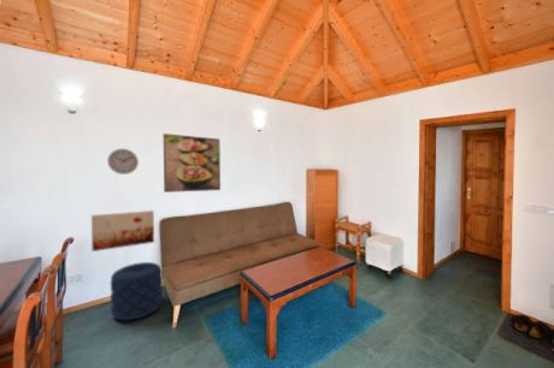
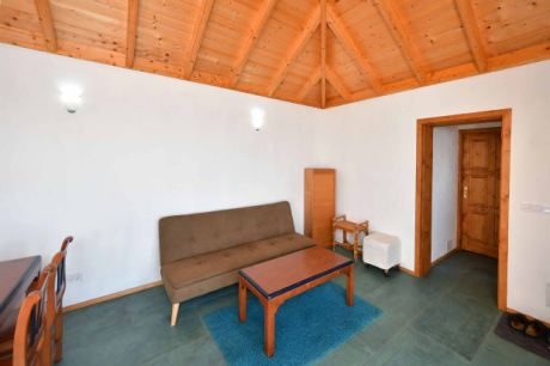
- pouf (137, 287)
- wall clock (123, 161)
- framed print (193, 164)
- wall art (124, 228)
